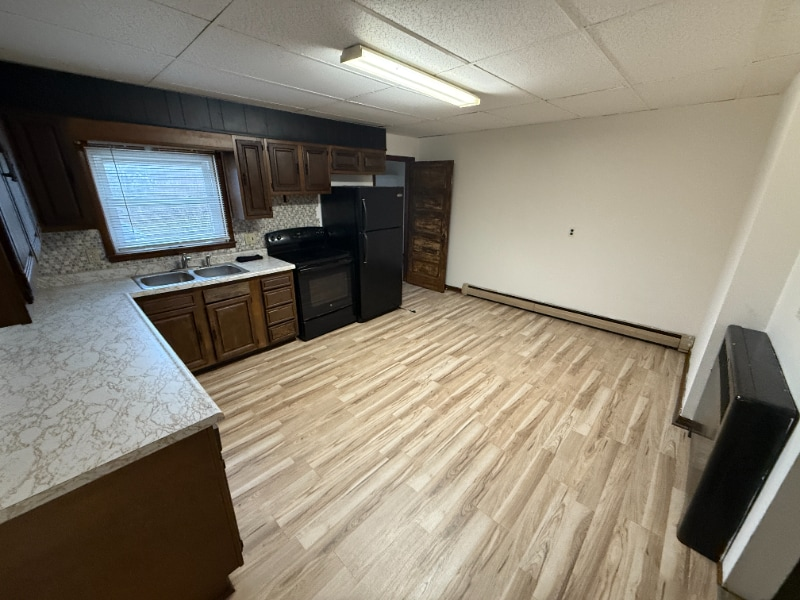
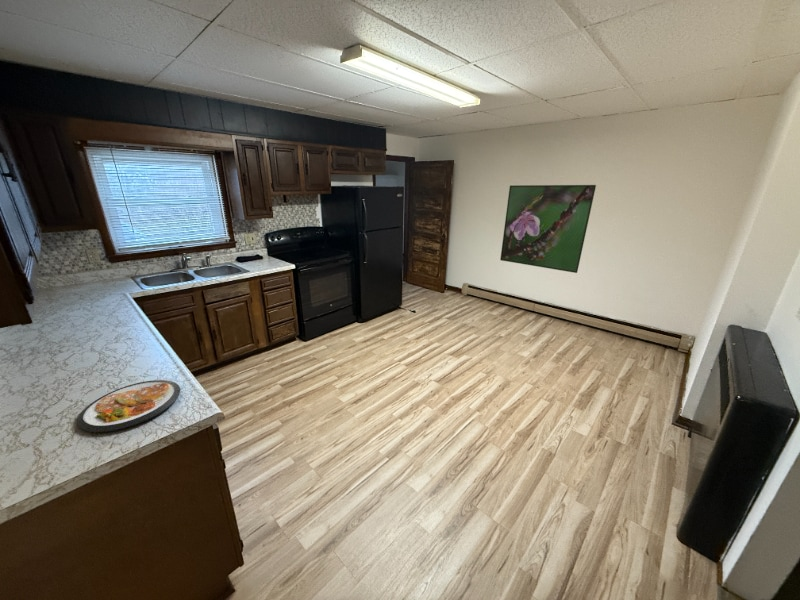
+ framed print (542, 227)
+ dish (132, 401)
